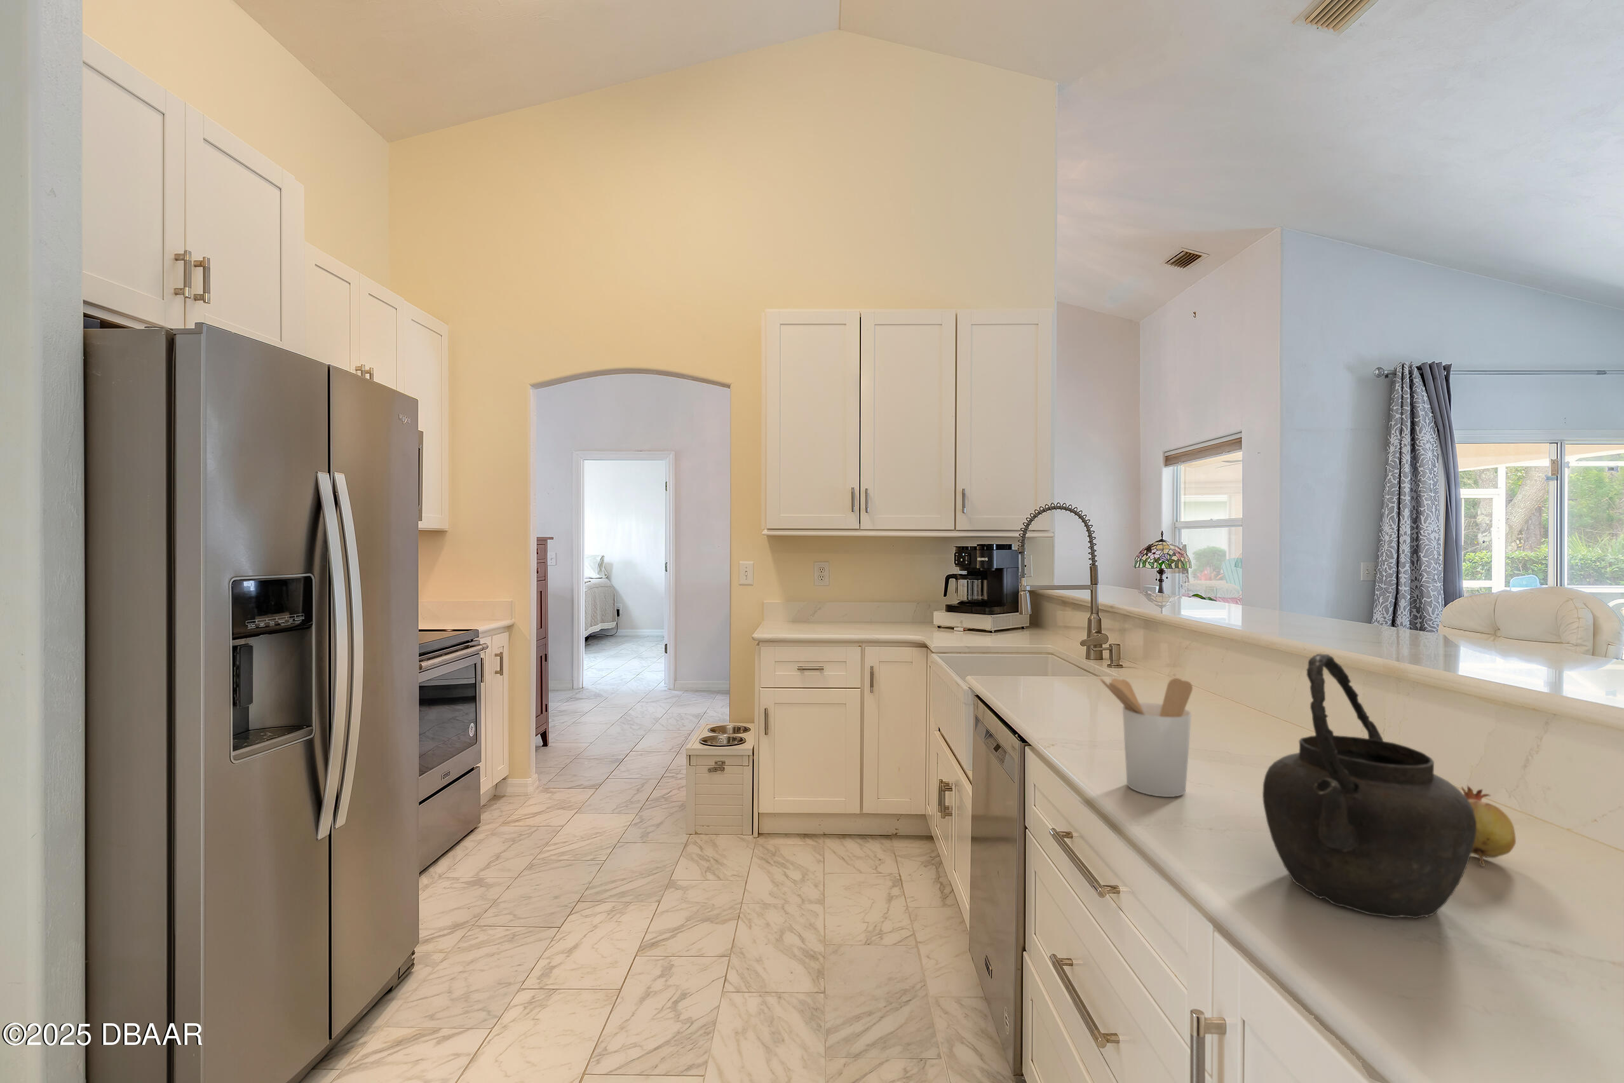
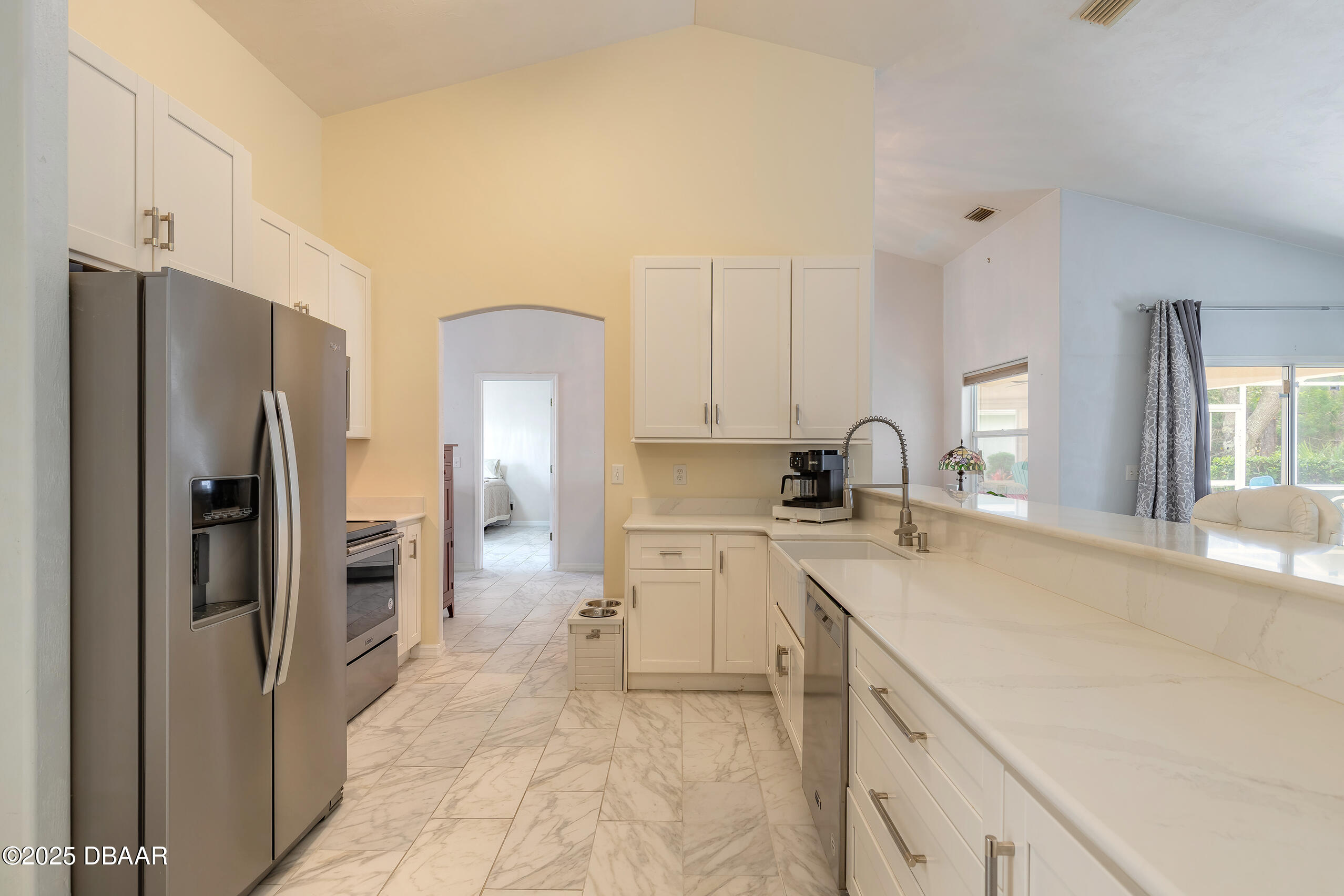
- utensil holder (1142, 730)
- kettle (1347, 777)
- fruit (1477, 822)
